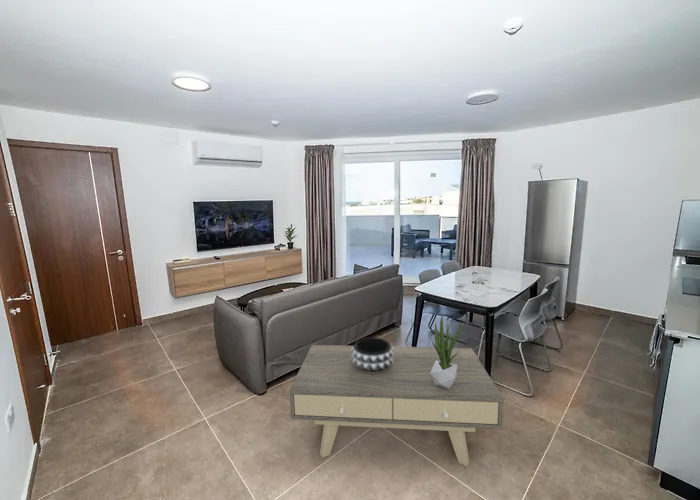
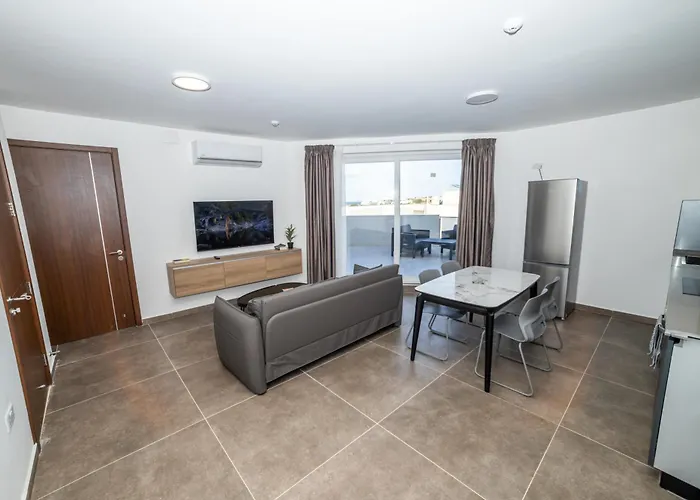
- decorative bowl (372, 353)
- potted plant (444, 352)
- coffee table (391, 399)
